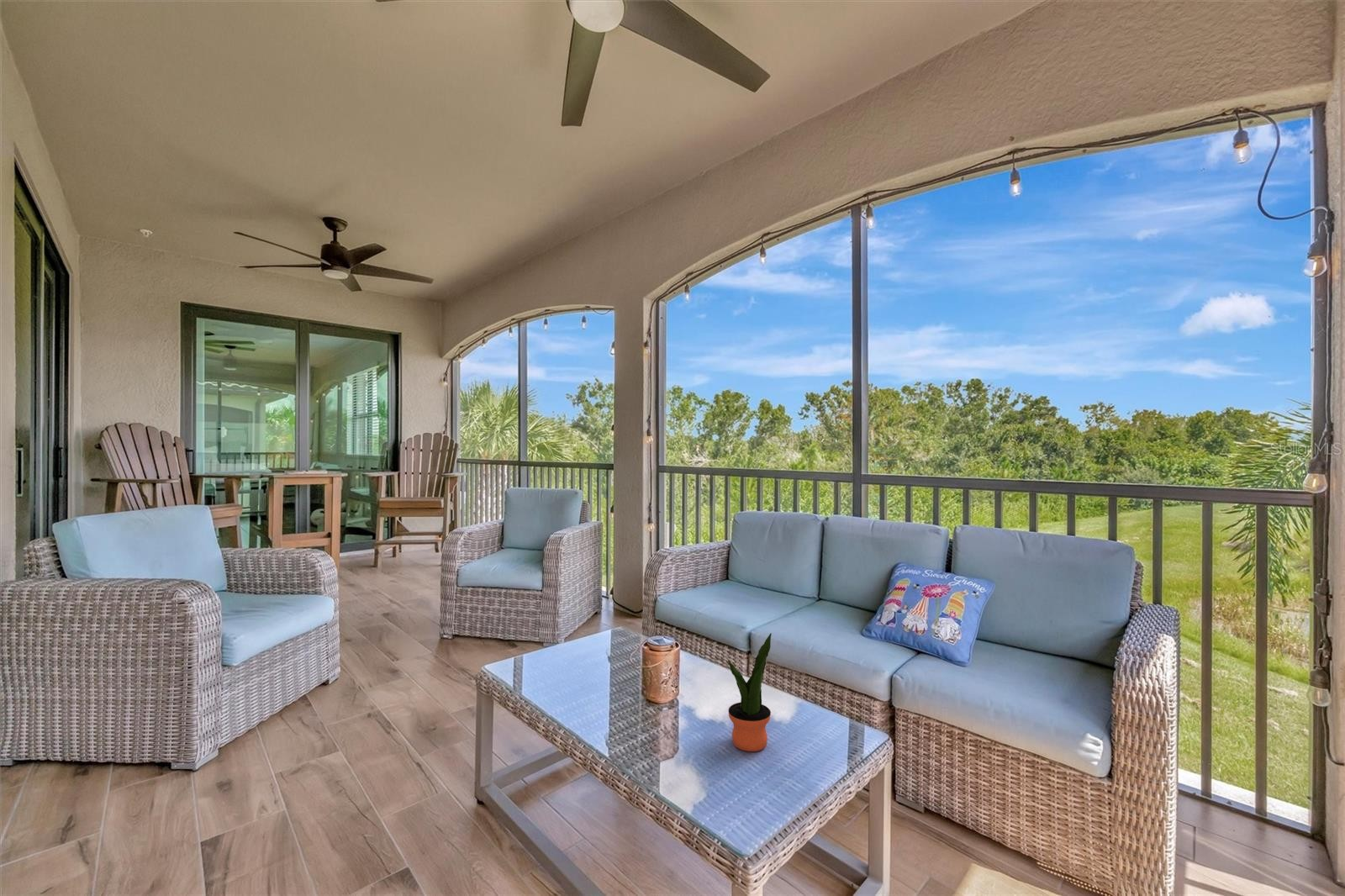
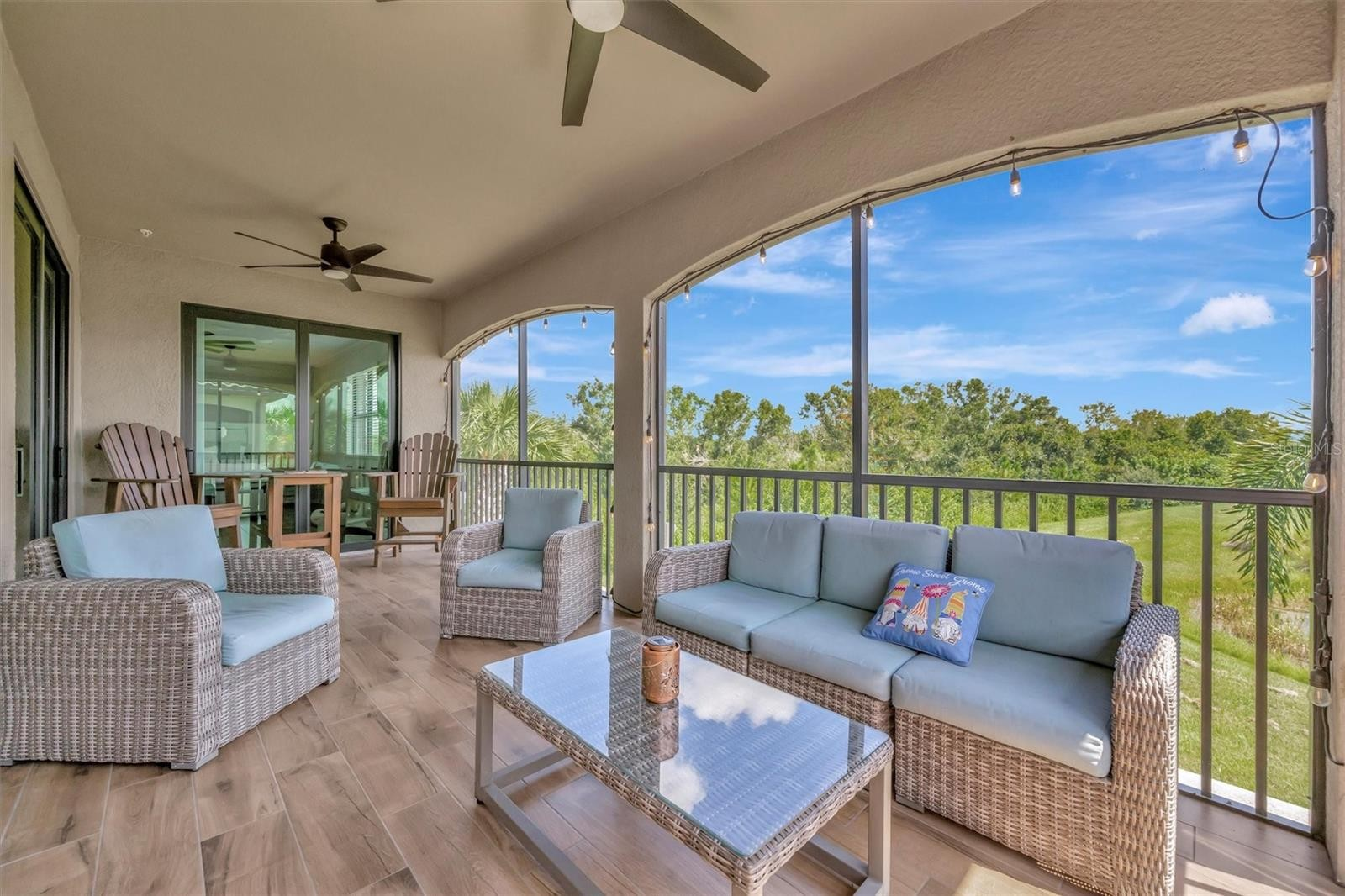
- potted plant (752, 688)
